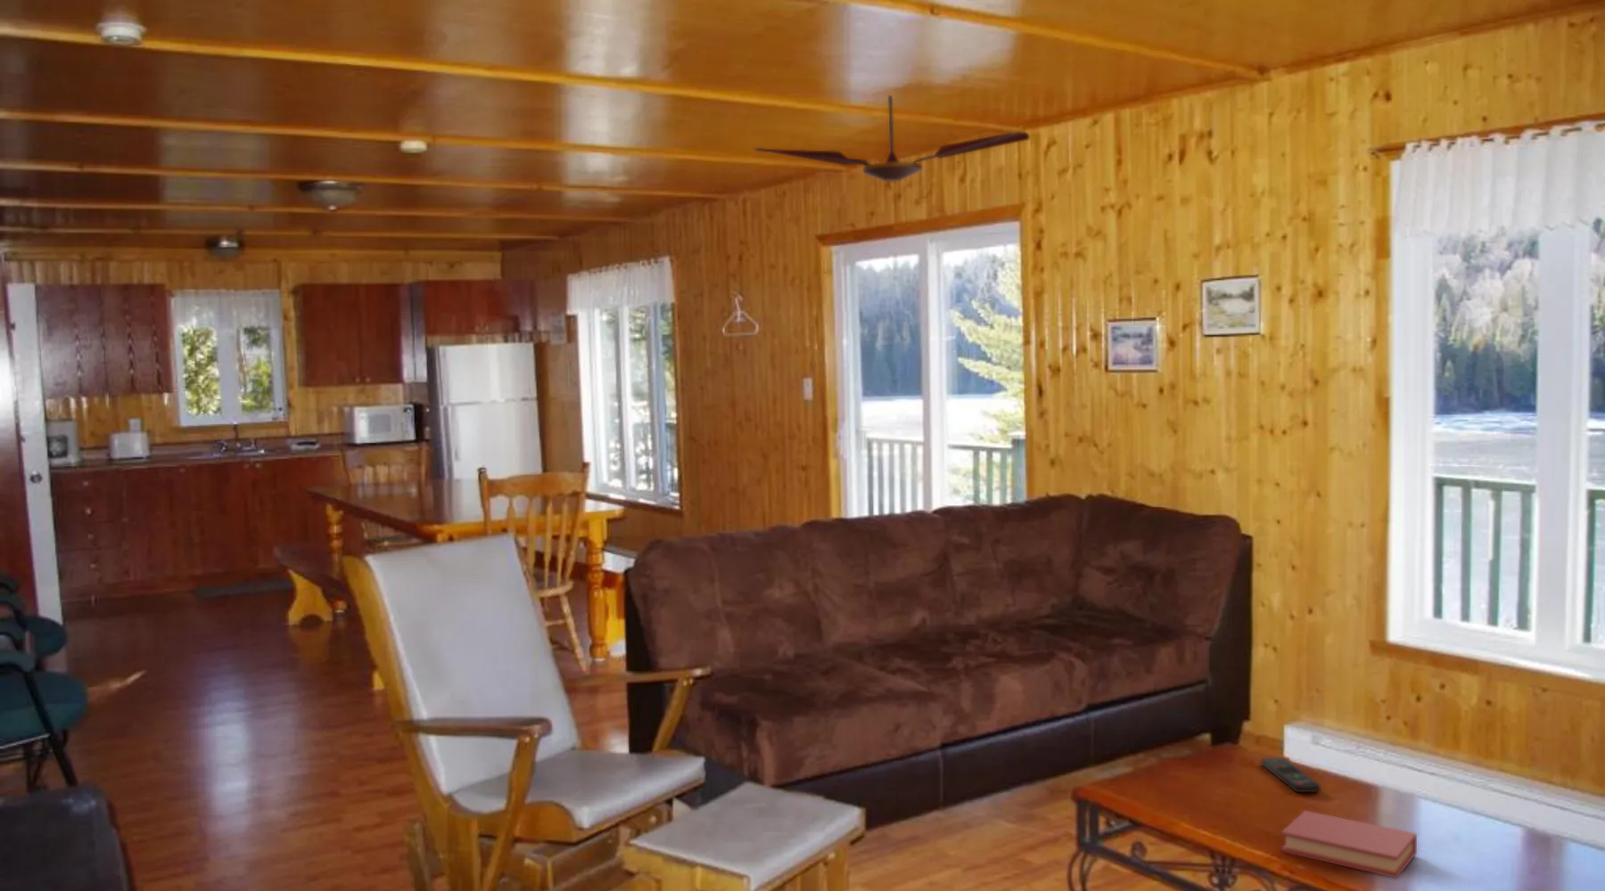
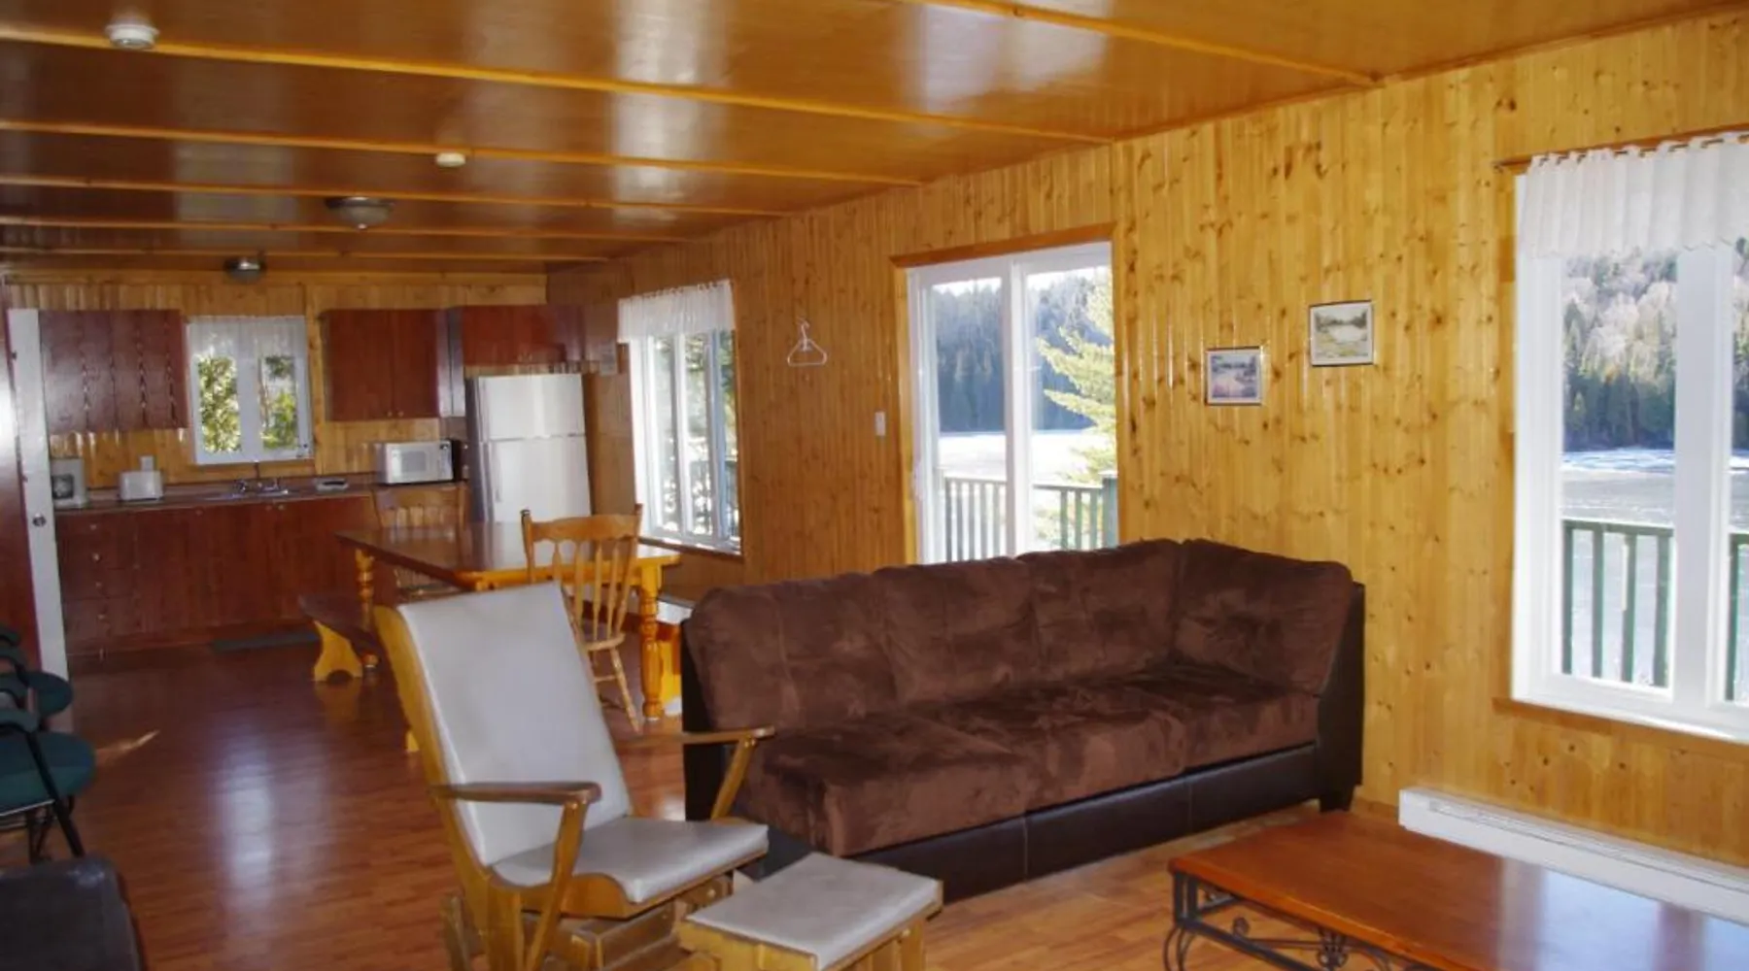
- book (1348, 842)
- ceiling fan (890, 144)
- remote control (1289, 774)
